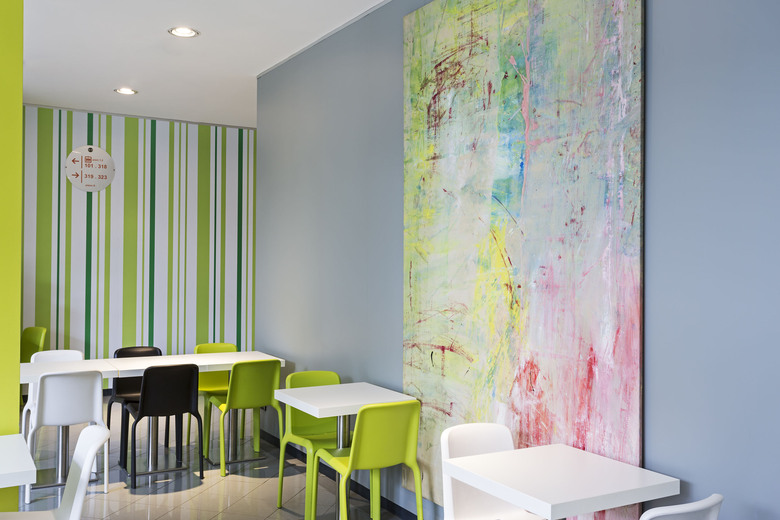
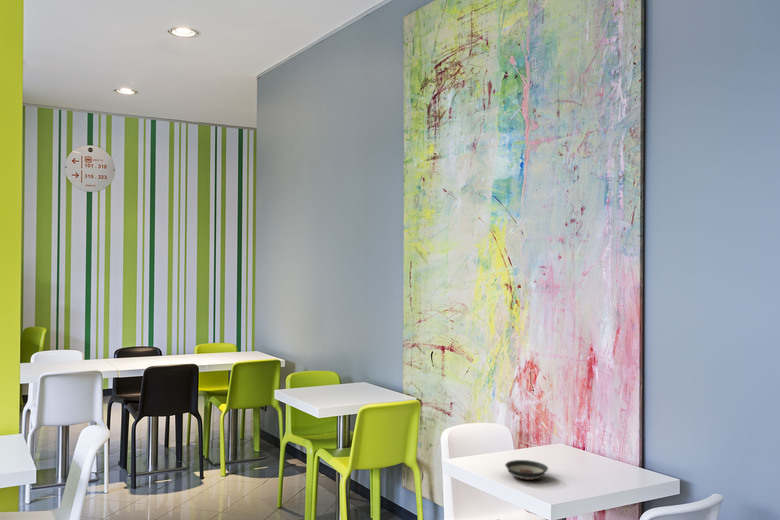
+ saucer (526, 471)
